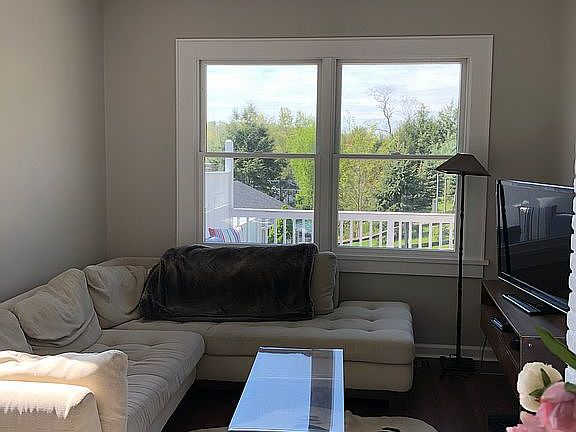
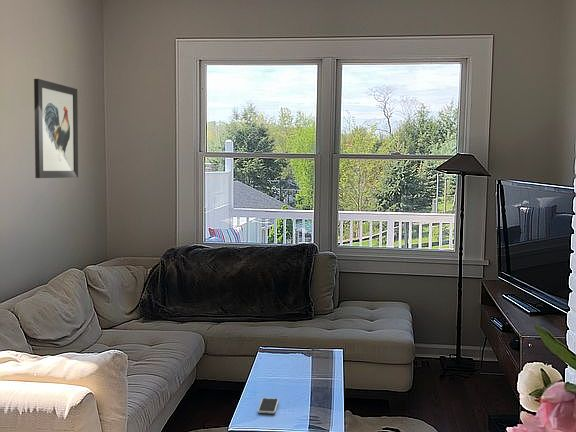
+ wall art (57, 131)
+ smartphone (268, 405)
